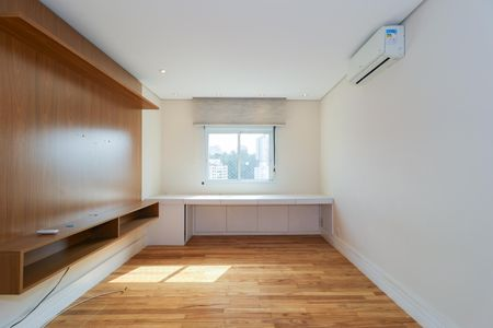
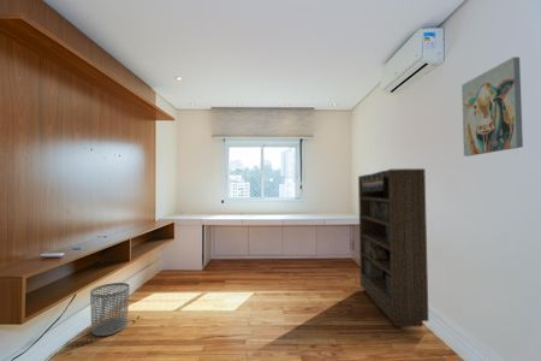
+ waste bin (109, 308)
+ bookcase (387, 238)
+ wall art (488, 112)
